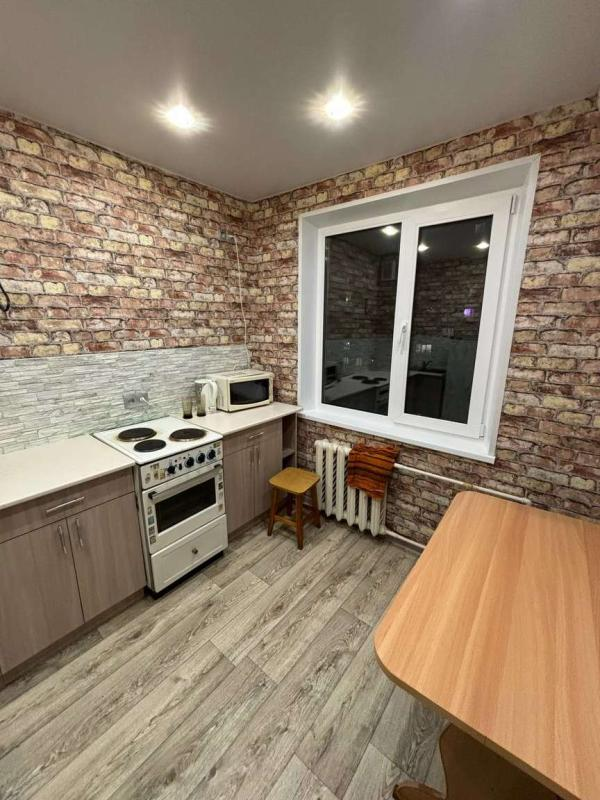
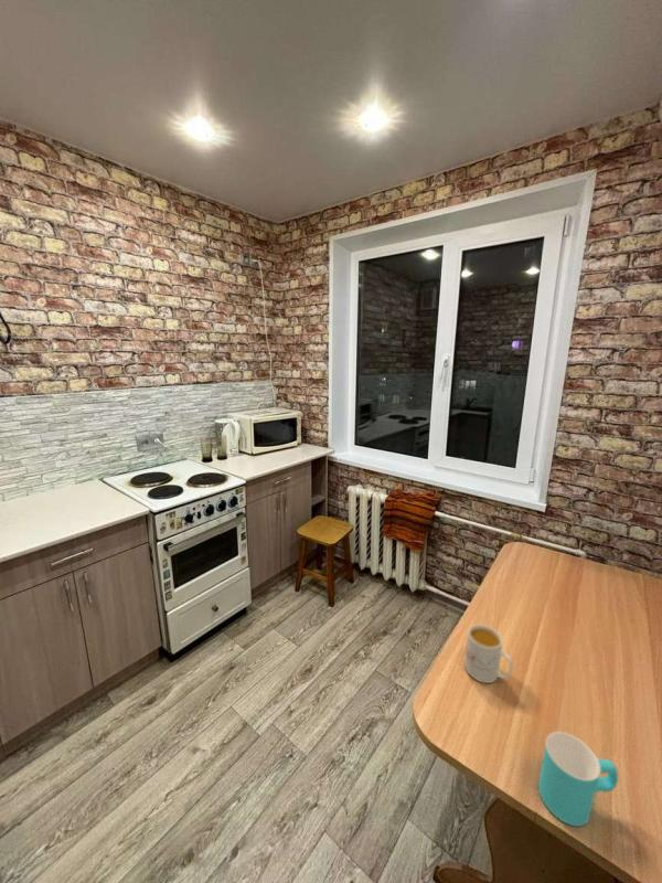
+ mug (489, 657)
+ cup (578, 781)
